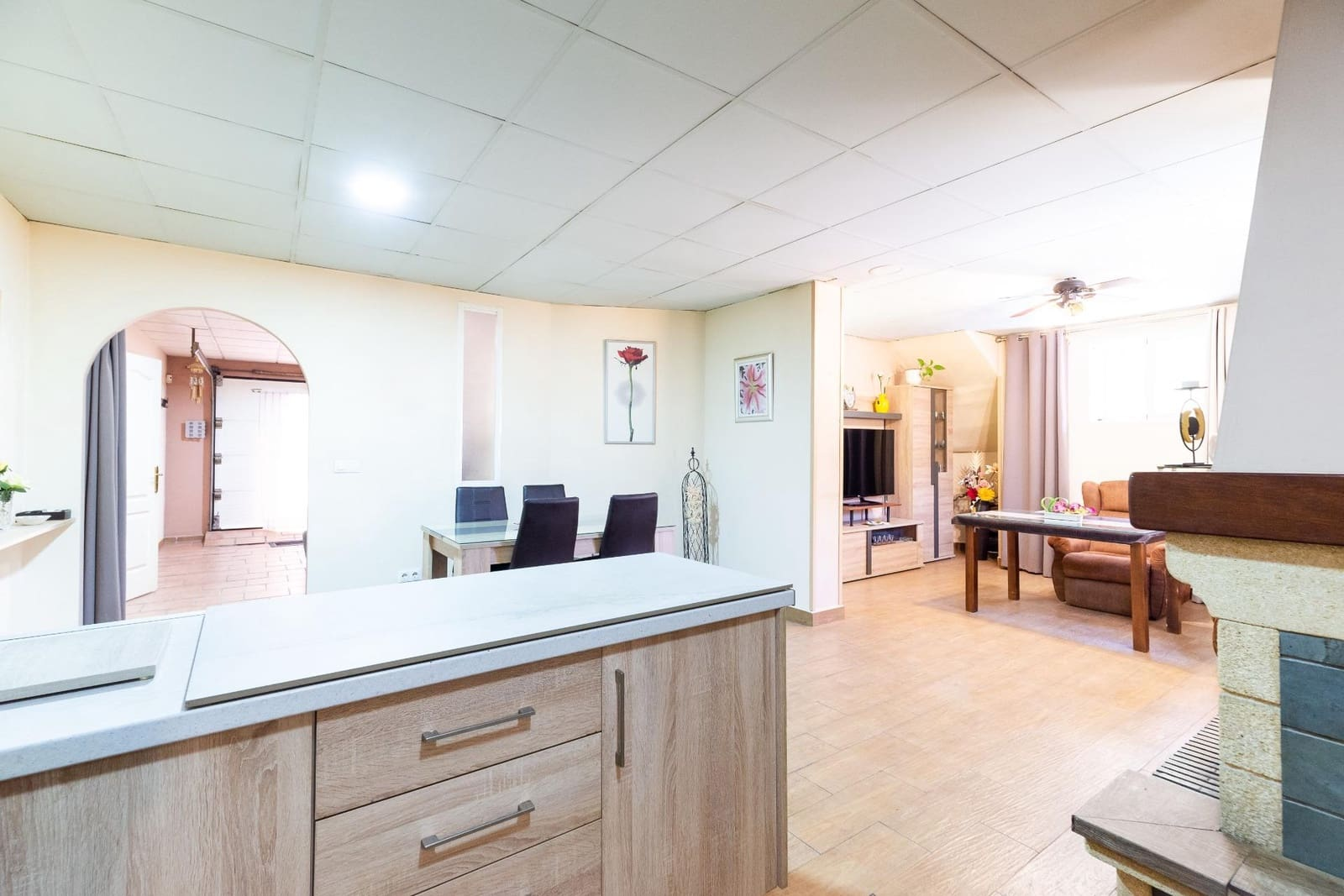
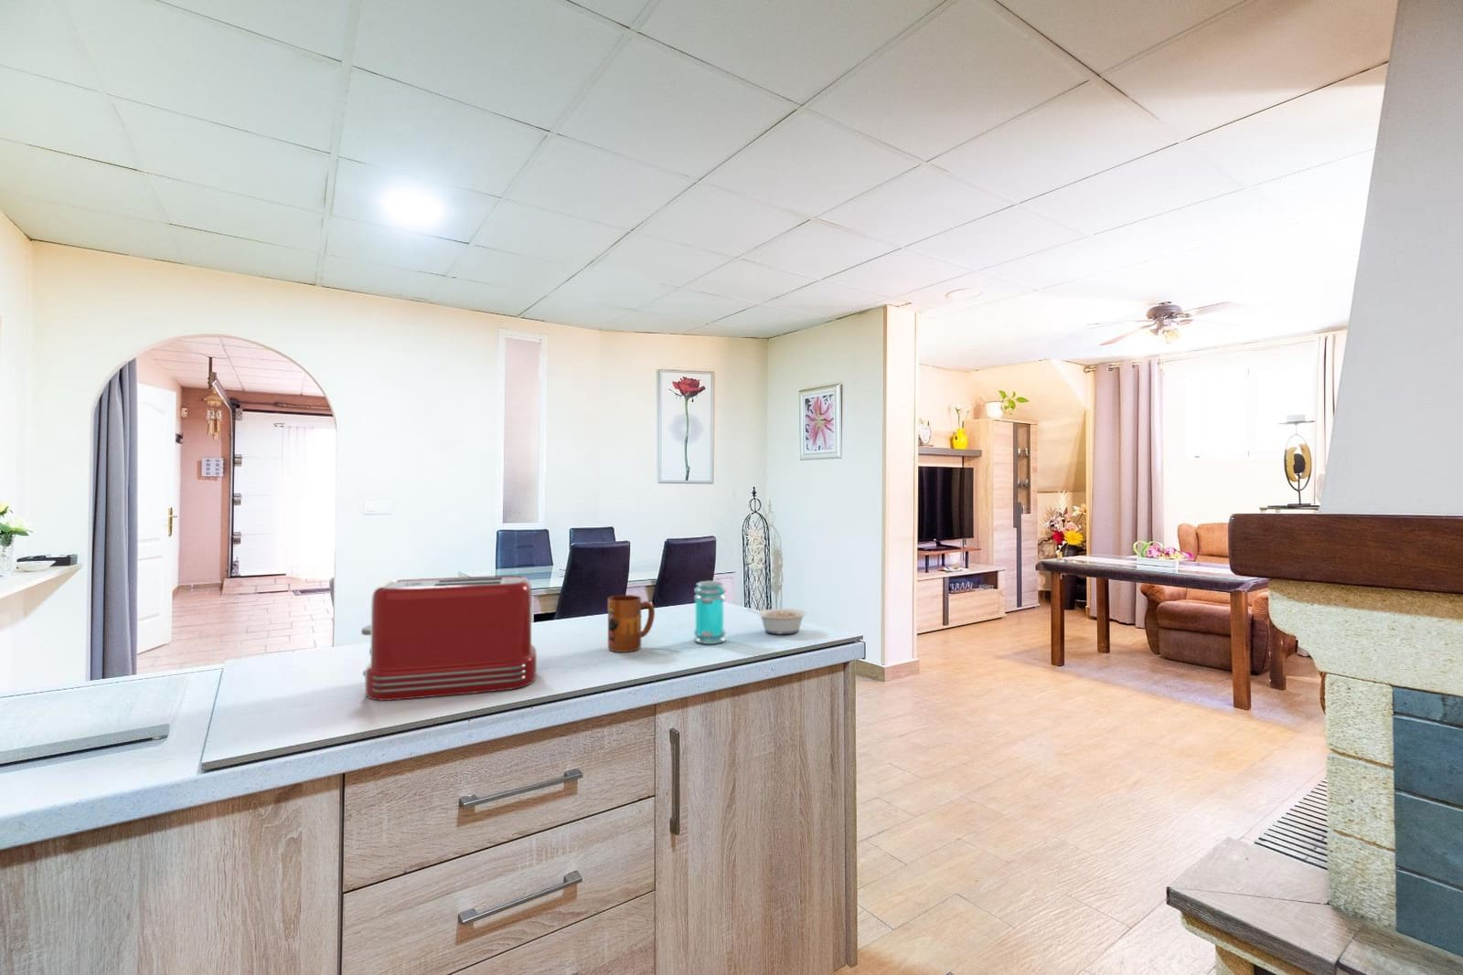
+ toaster (455, 630)
+ jar (710, 610)
+ mug (631, 621)
+ legume (780, 619)
